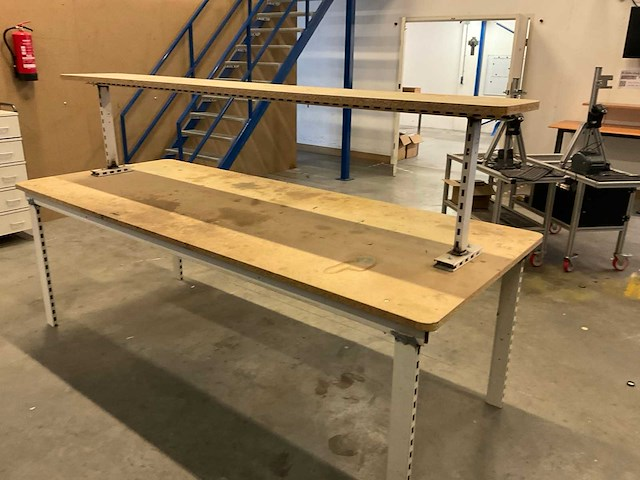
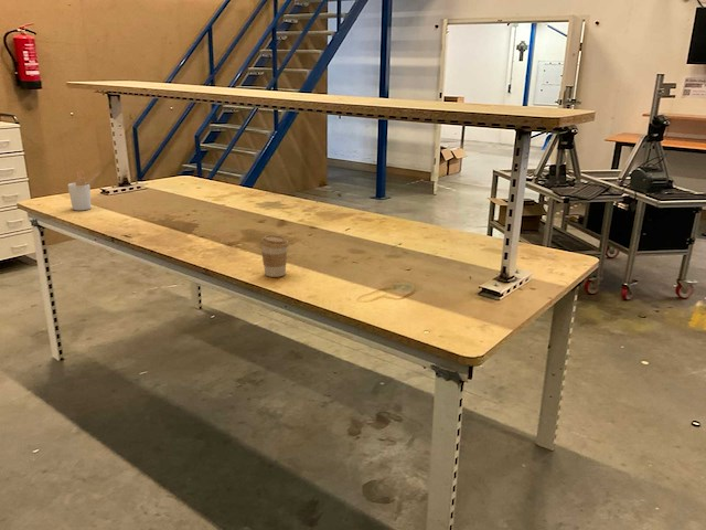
+ coffee cup (275, 255)
+ utensil holder (85, 190)
